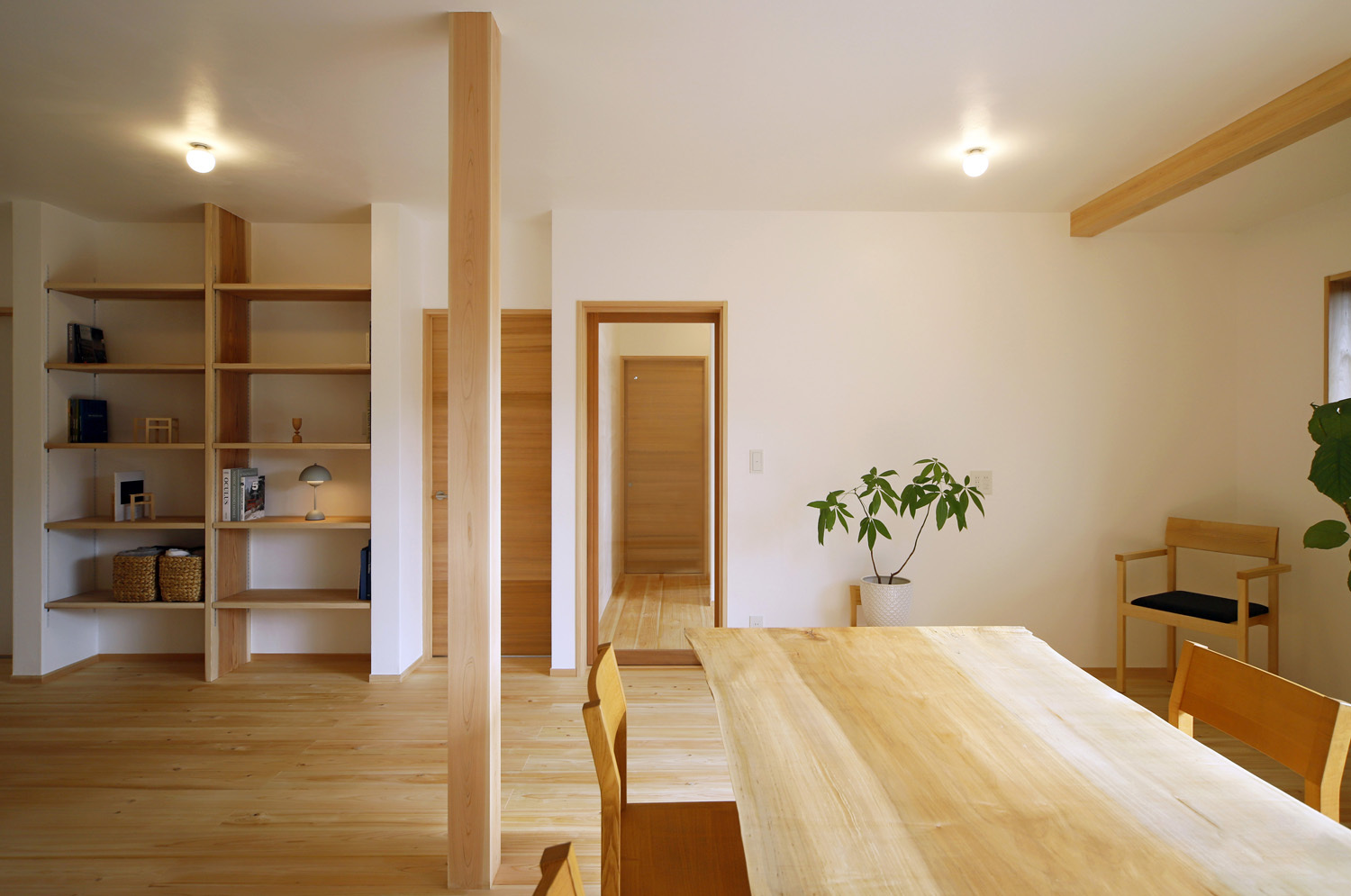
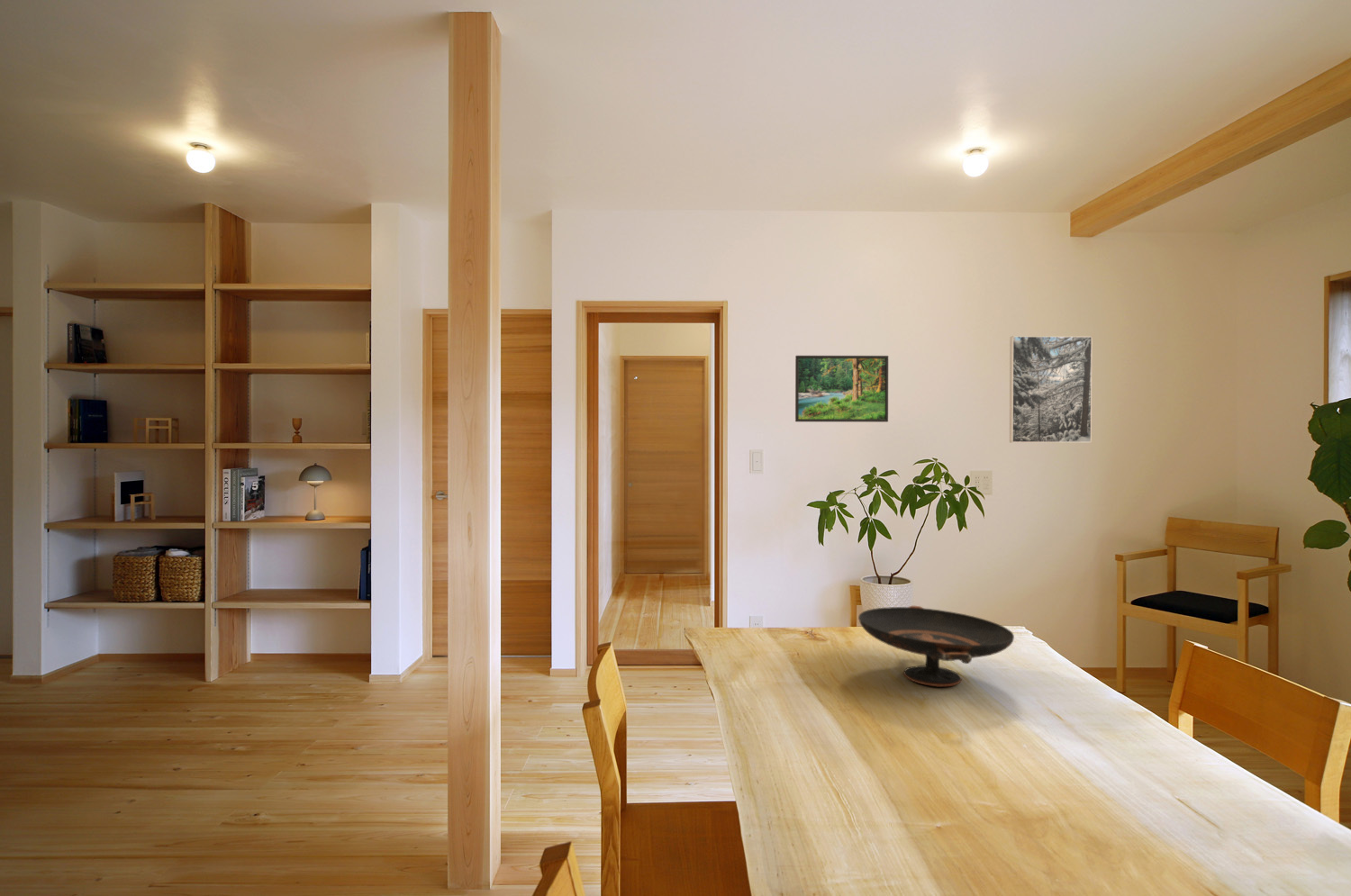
+ decorative bowl (933, 649)
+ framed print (1050, 389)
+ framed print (841, 388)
